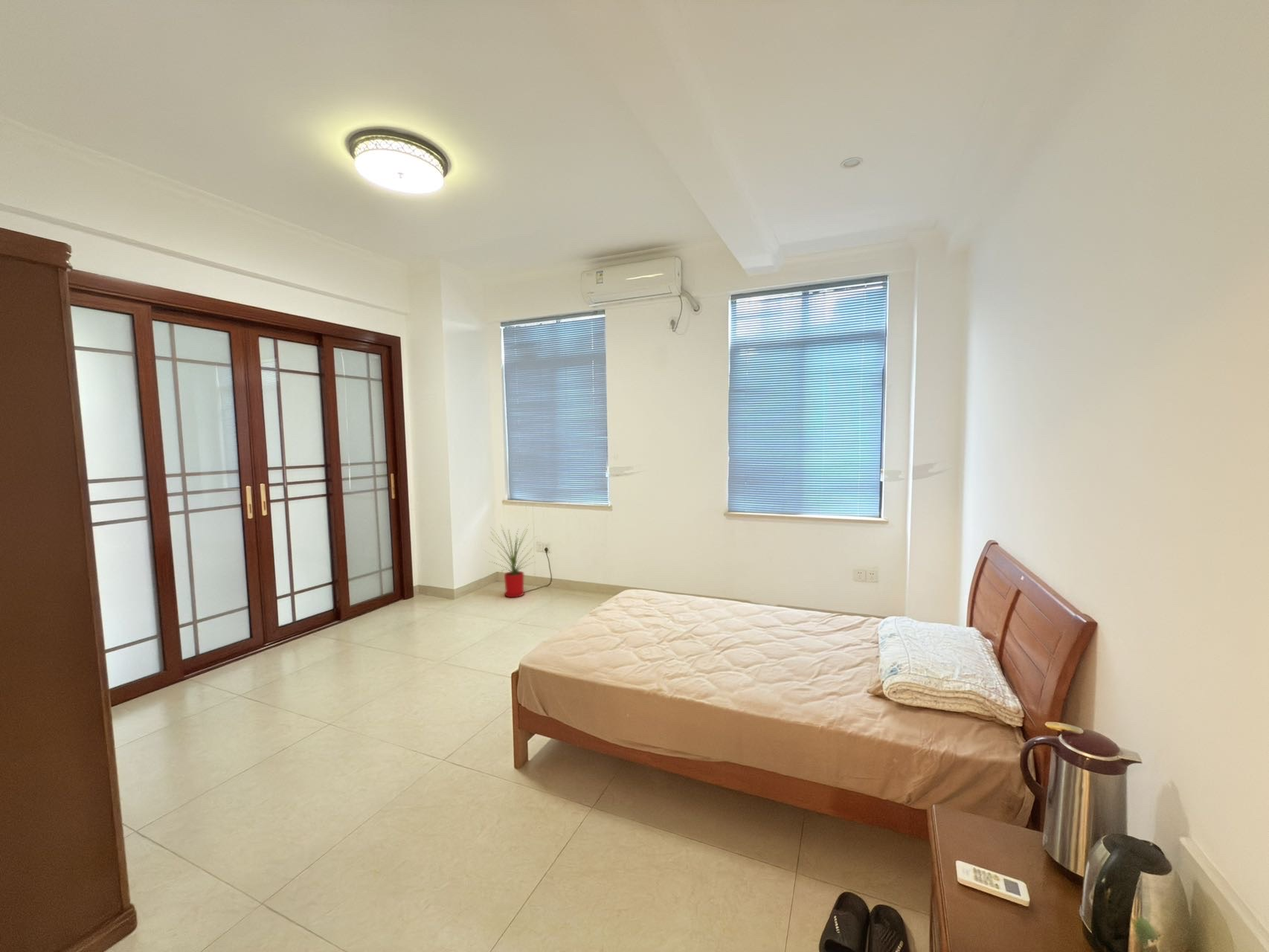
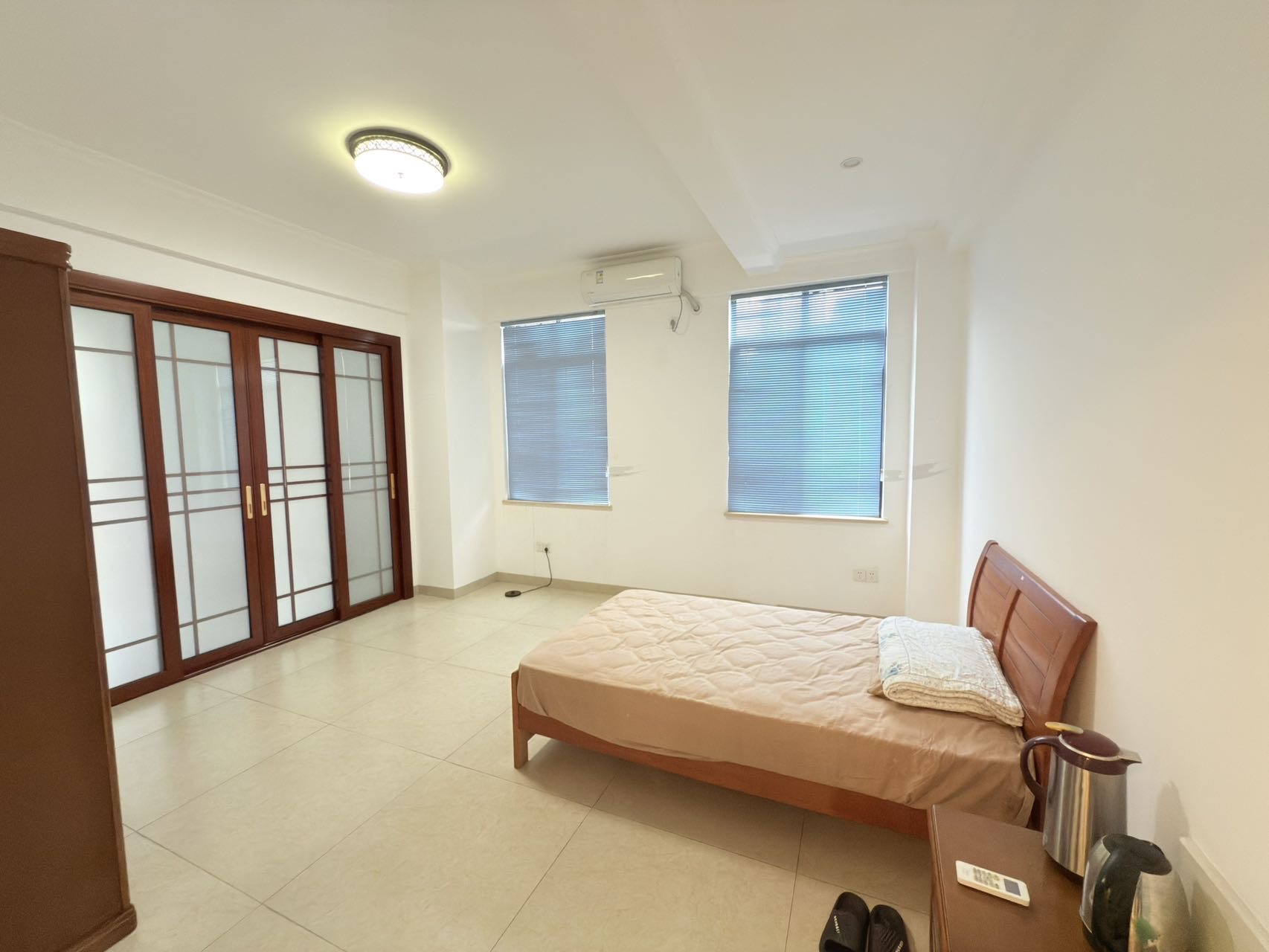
- house plant (514, 559)
